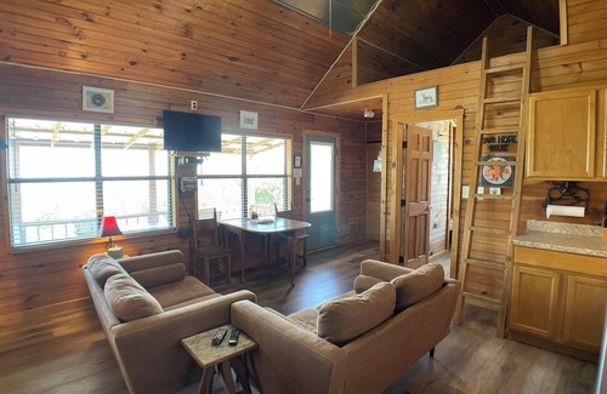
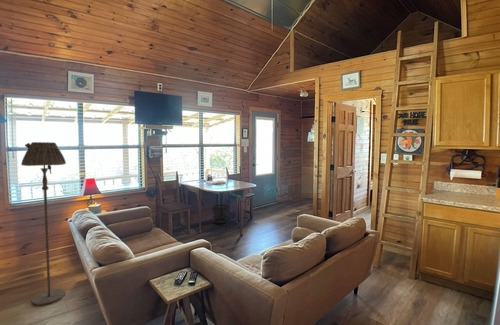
+ wastebasket (220, 214)
+ floor lamp (46, 221)
